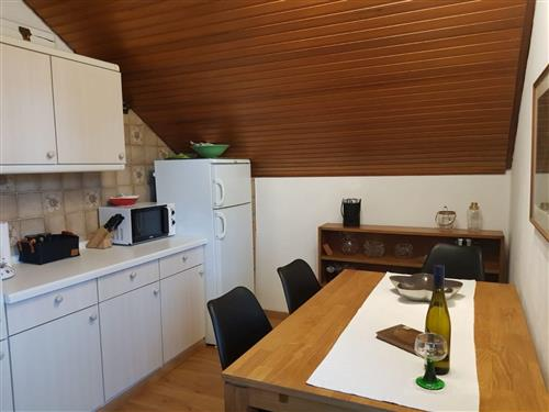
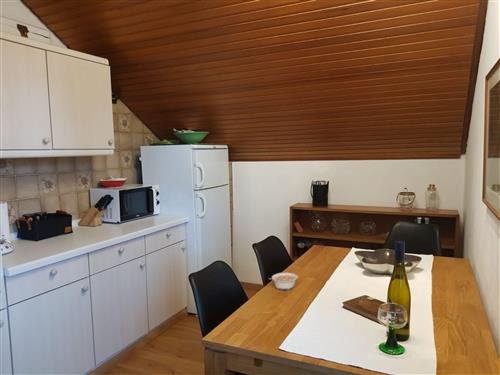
+ legume (284, 281)
